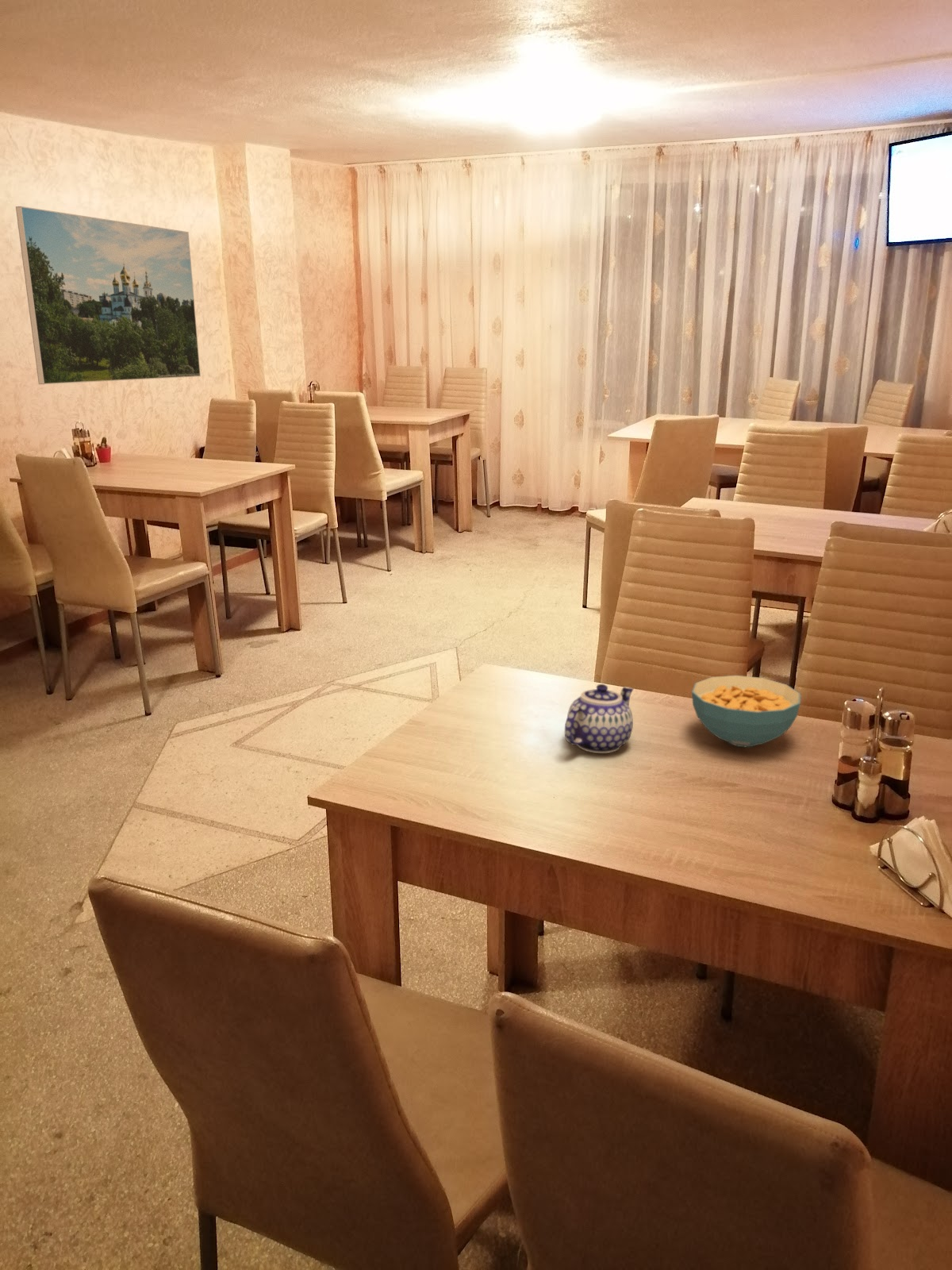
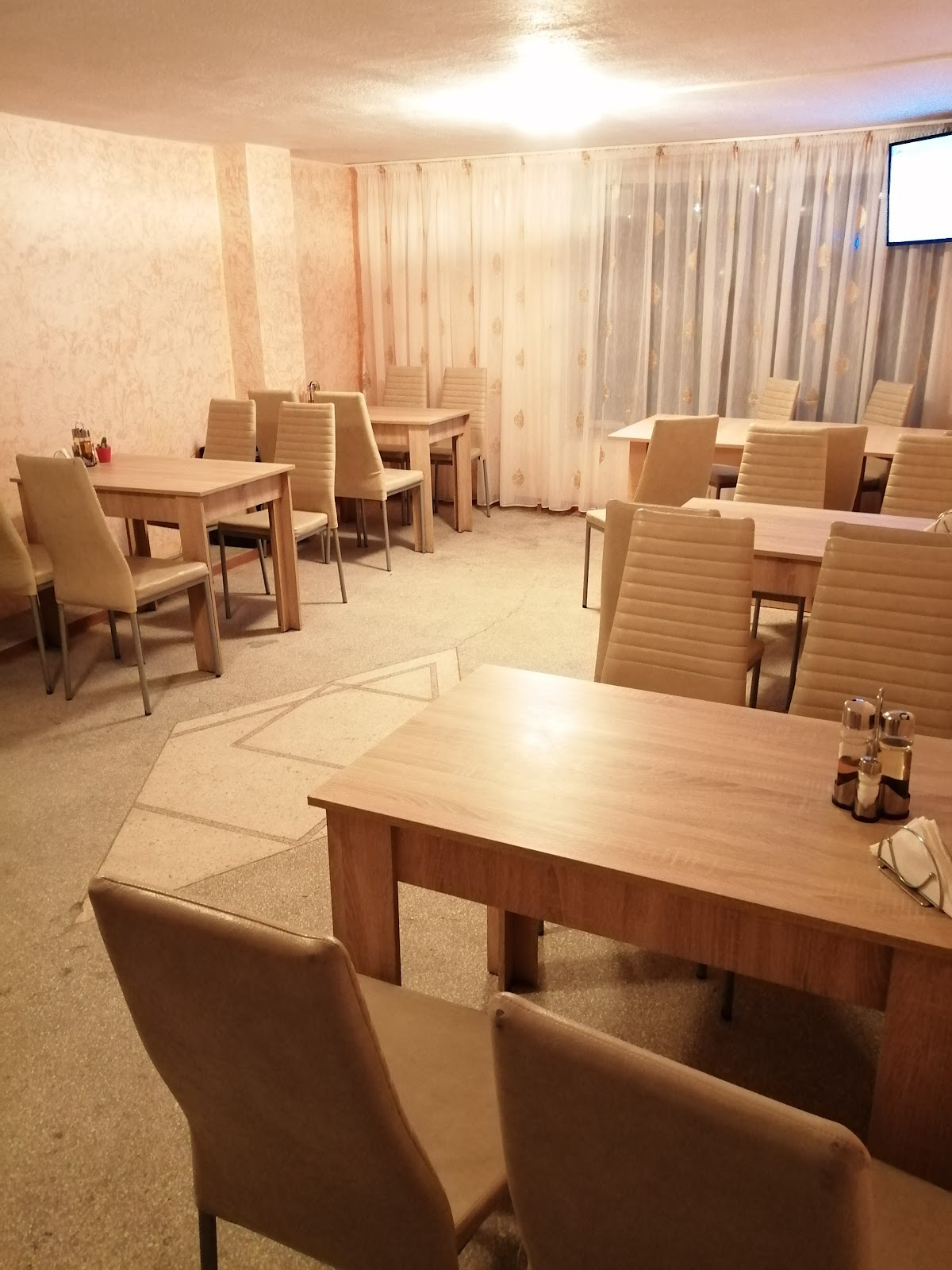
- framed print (119, 302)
- teapot (599, 715)
- cereal bowl (743, 717)
